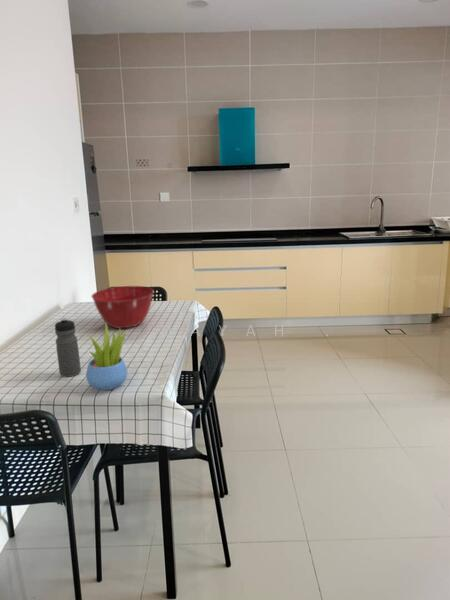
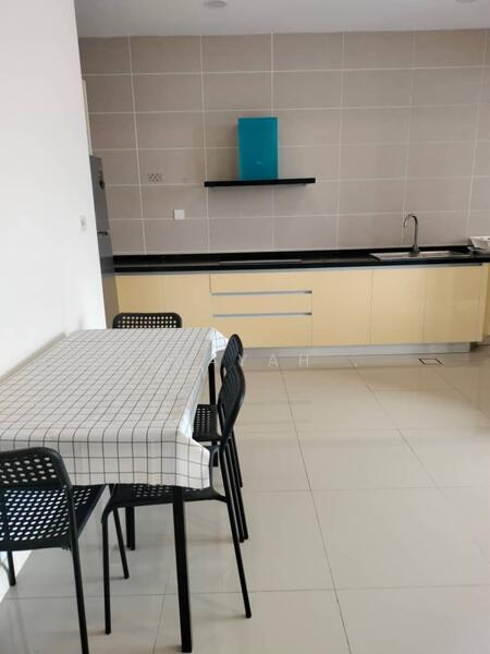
- mixing bowl (124, 308)
- water bottle (67, 346)
- succulent plant (106, 356)
